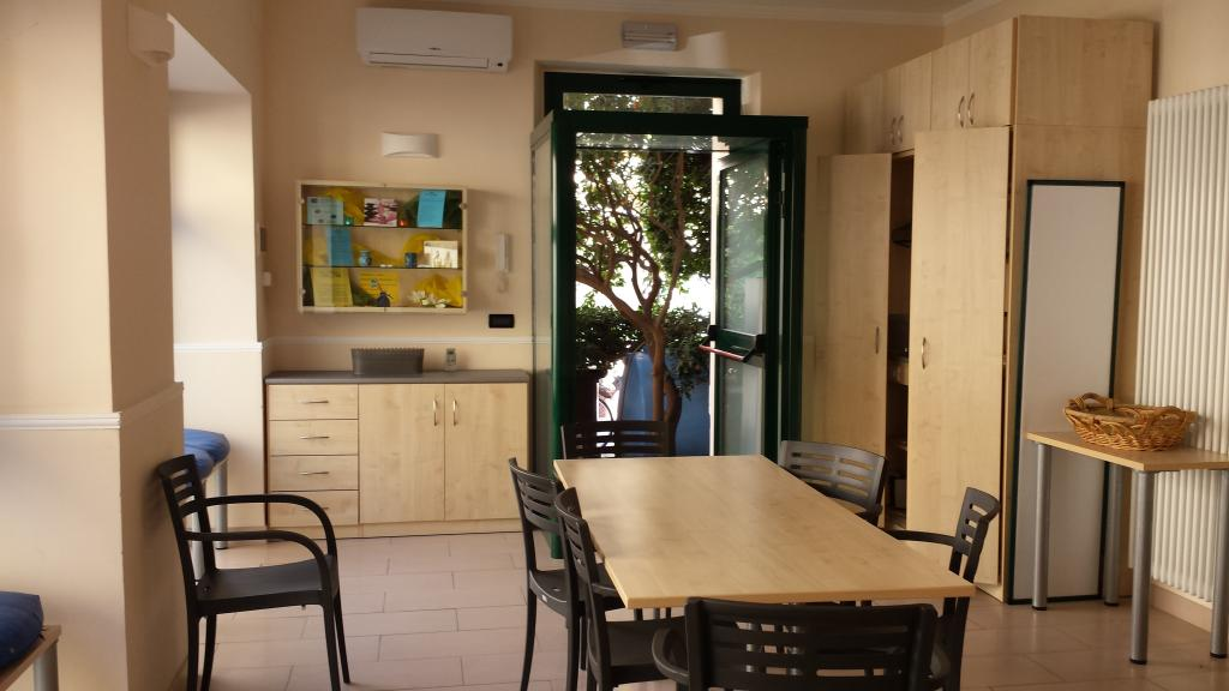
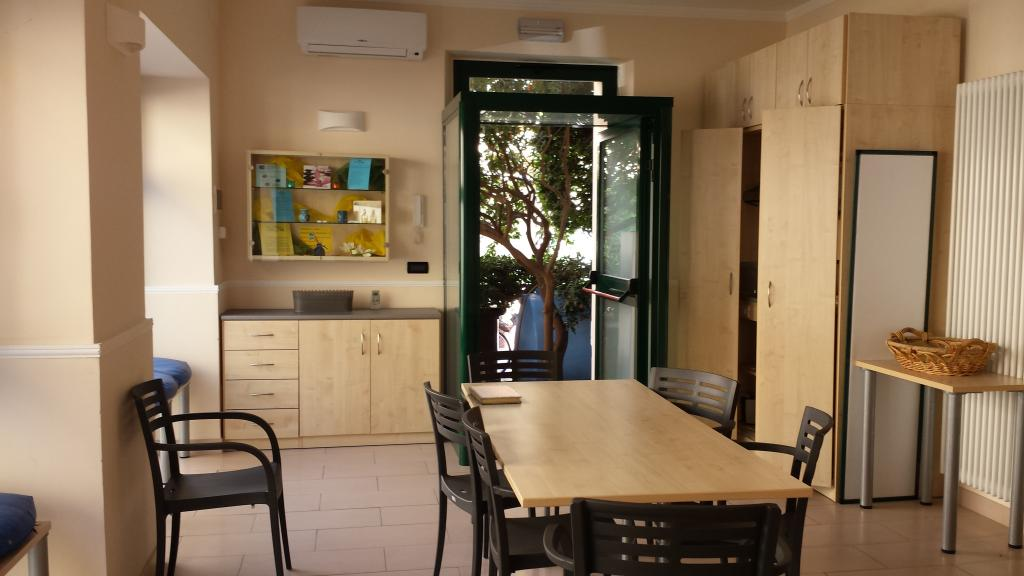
+ notebook (494, 394)
